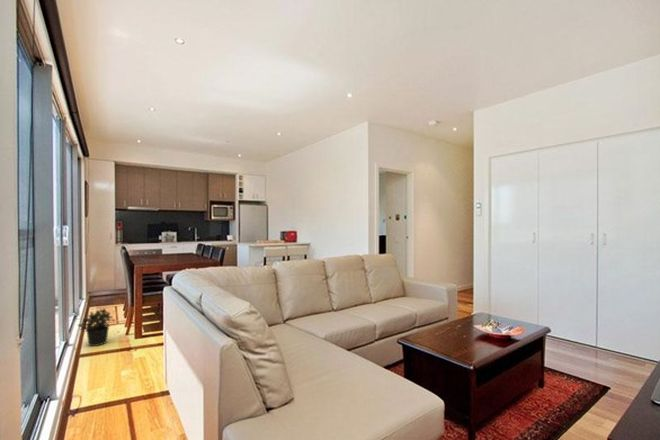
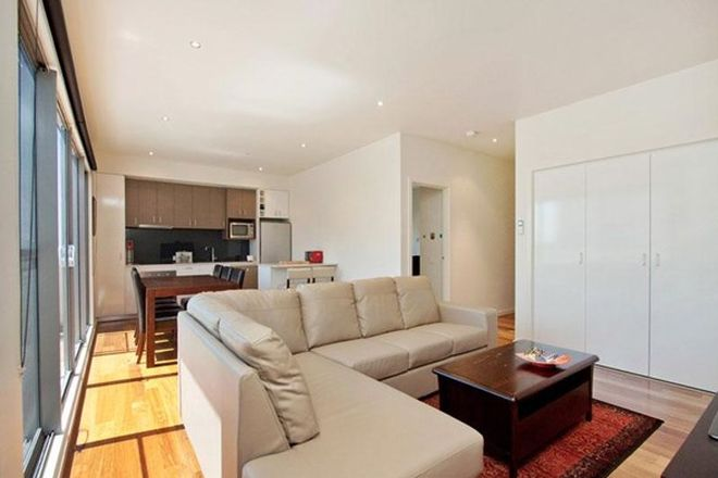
- potted plant (99, 326)
